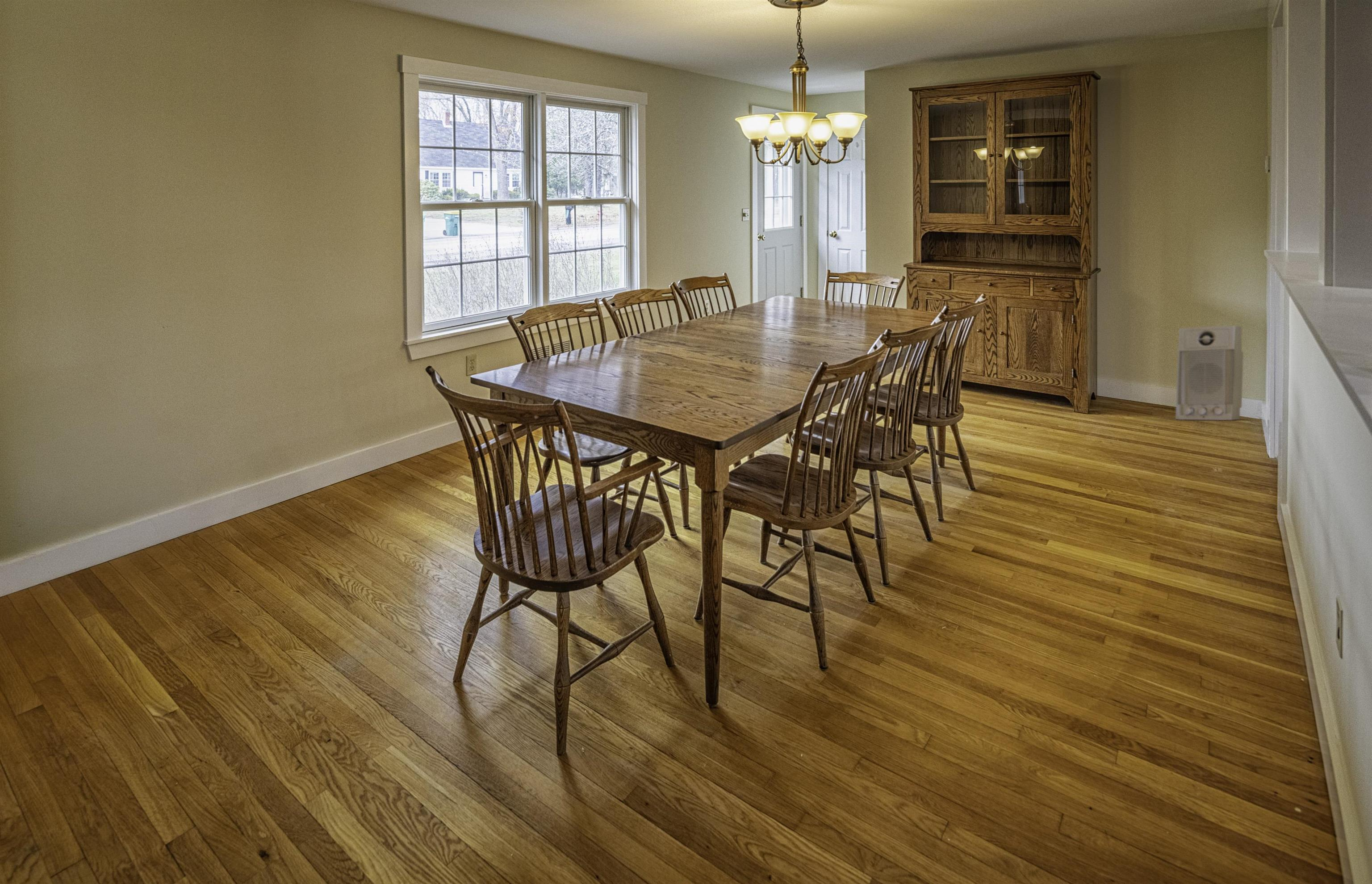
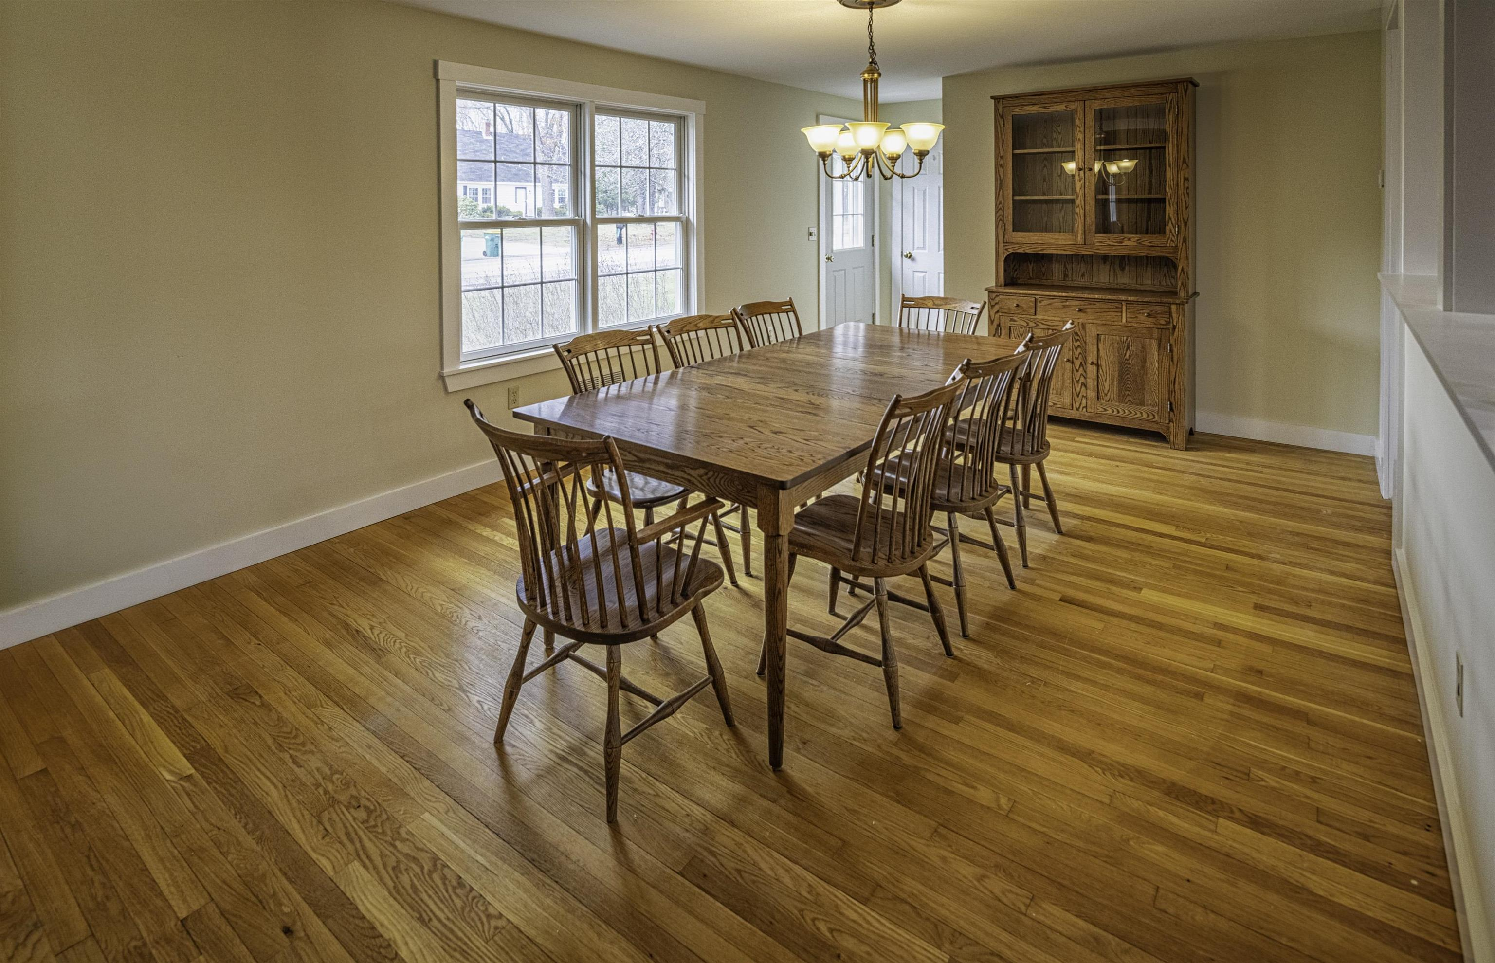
- air purifier (1209, 373)
